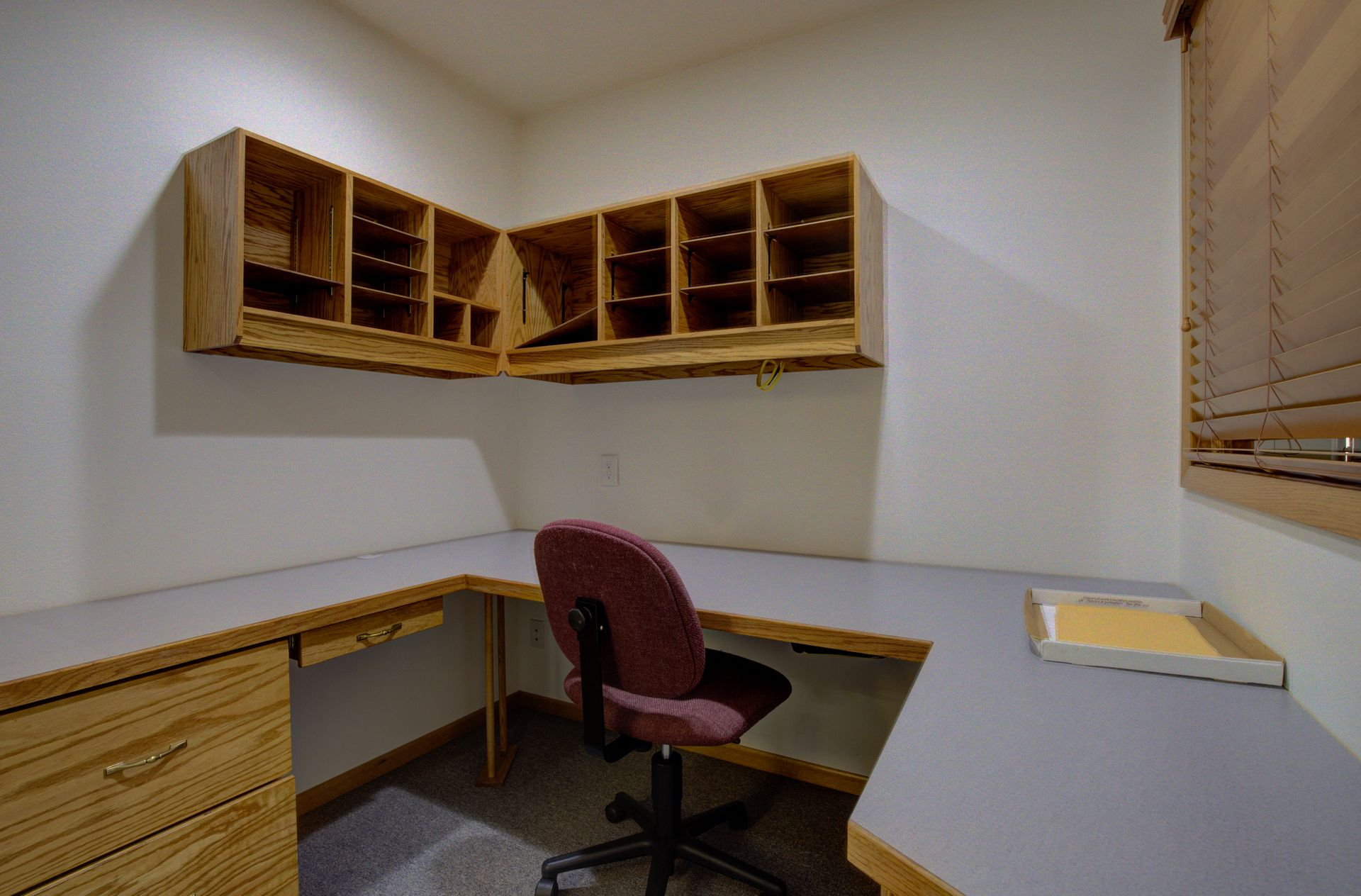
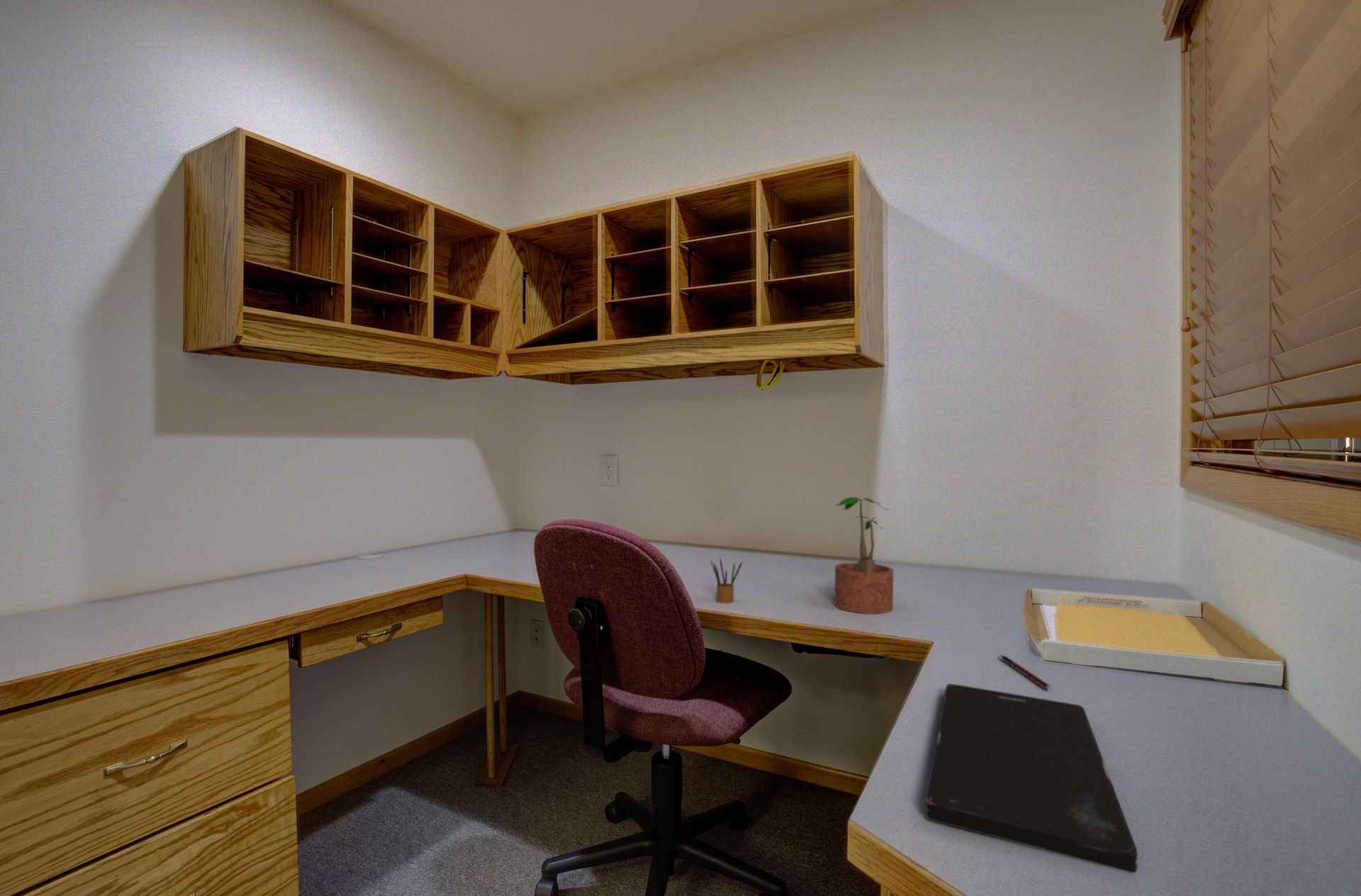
+ pen (1022, 670)
+ potted plant (861, 551)
+ pencil box (726, 581)
+ smartphone (1016, 752)
